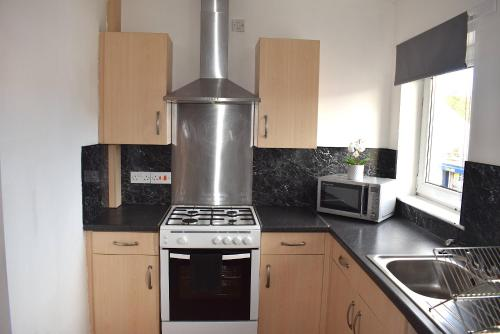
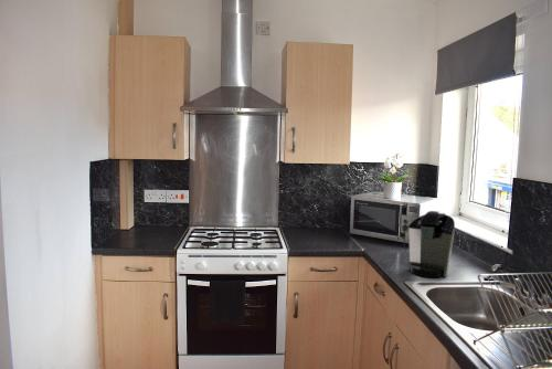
+ coffee maker (420, 239)
